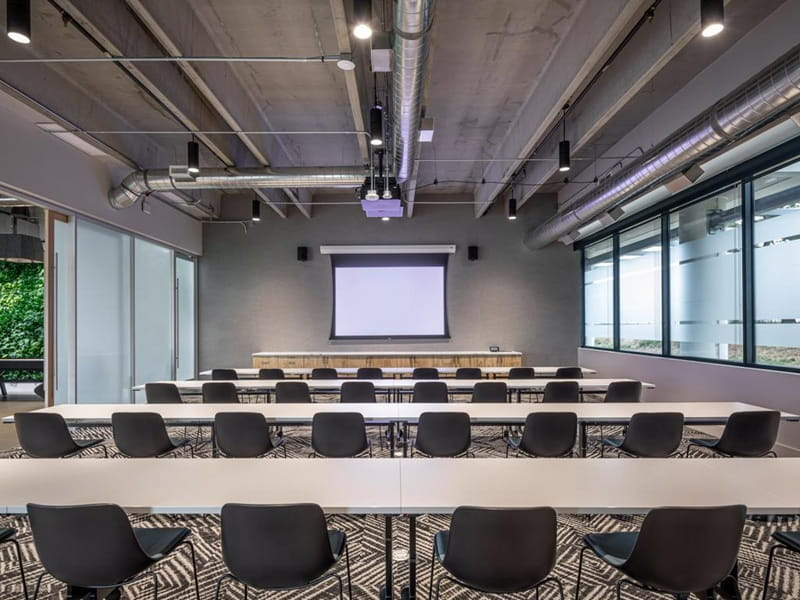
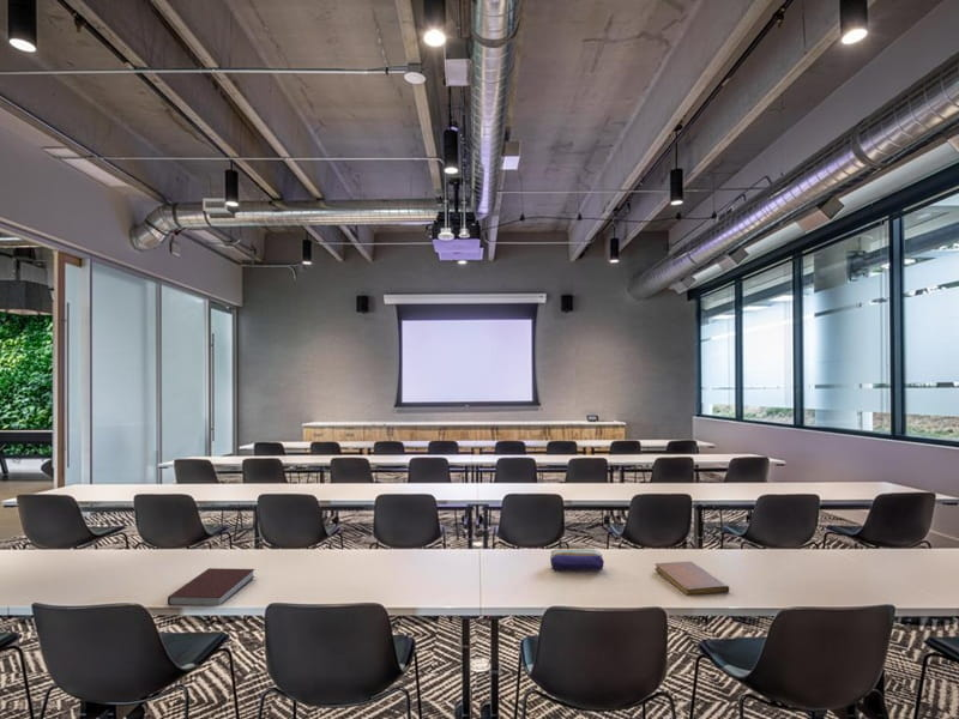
+ notebook (689, 576)
+ notebook (213, 586)
+ pencil case (577, 560)
